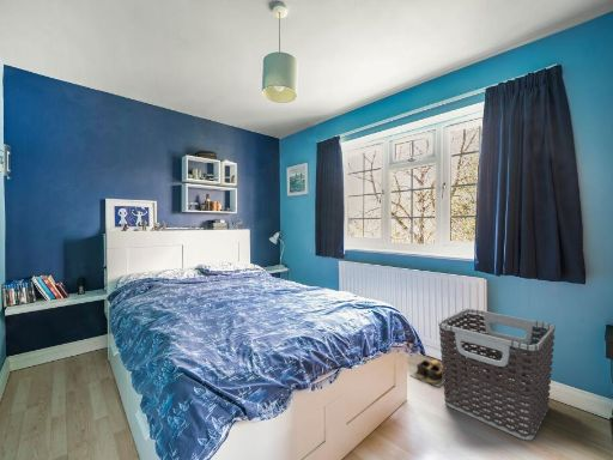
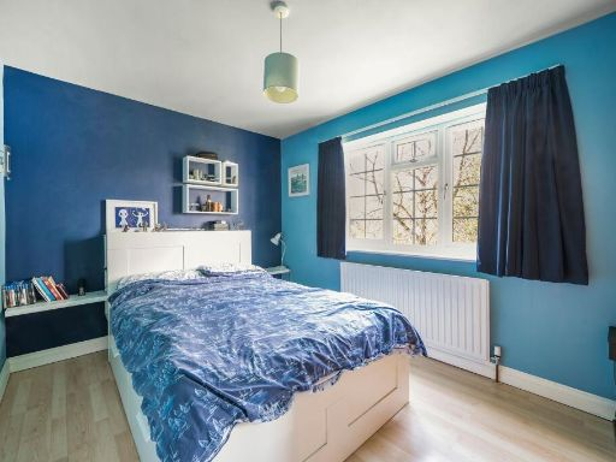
- shoes (432, 368)
- clothes hamper (494, 364)
